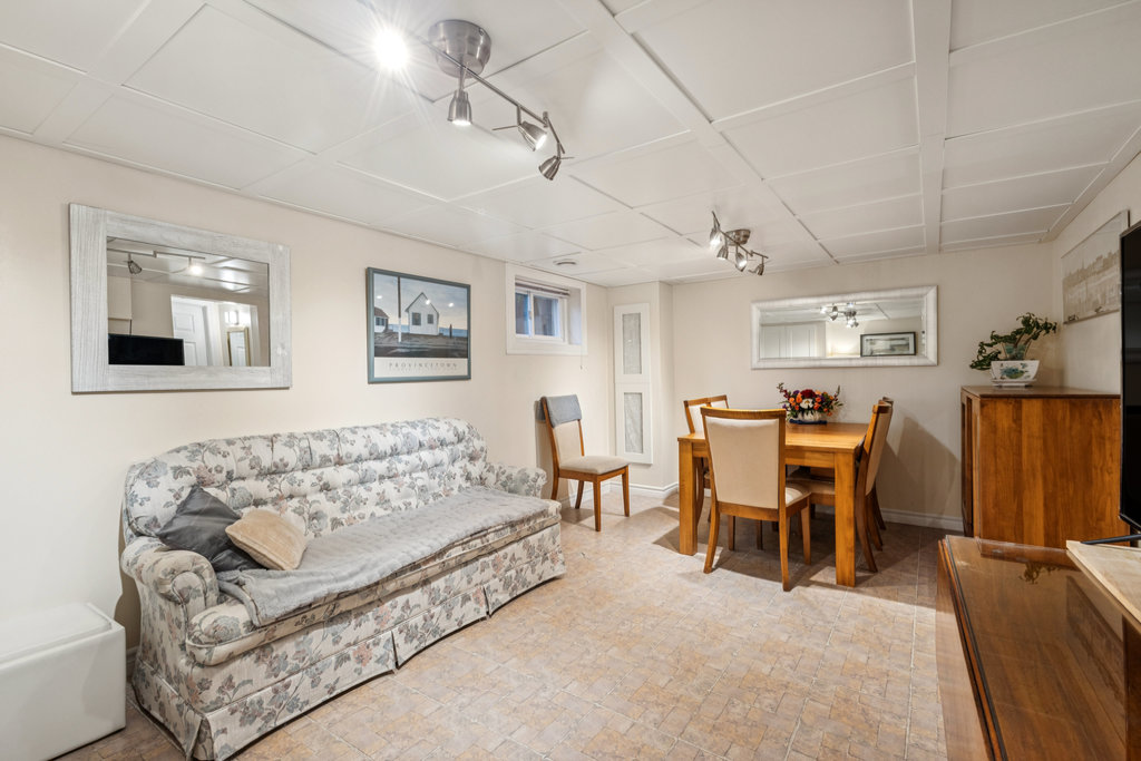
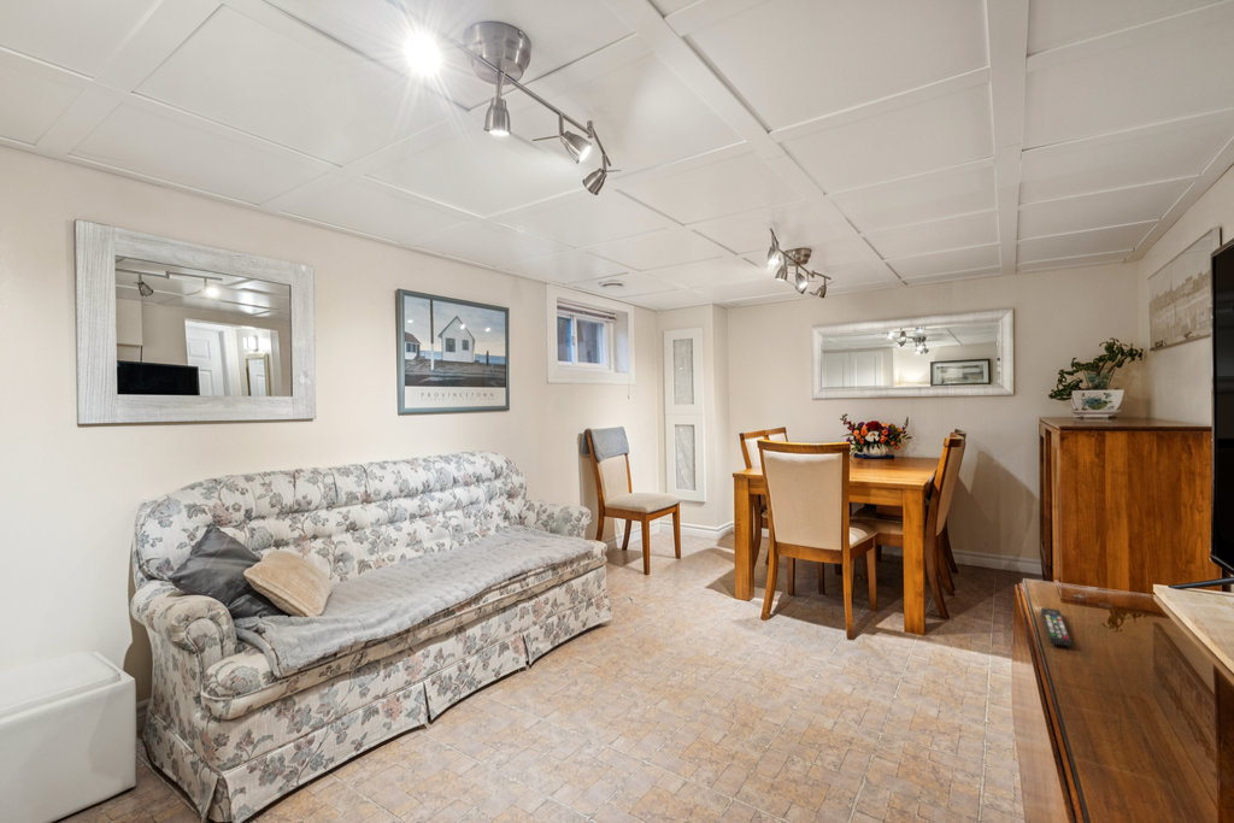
+ remote control (1054, 625)
